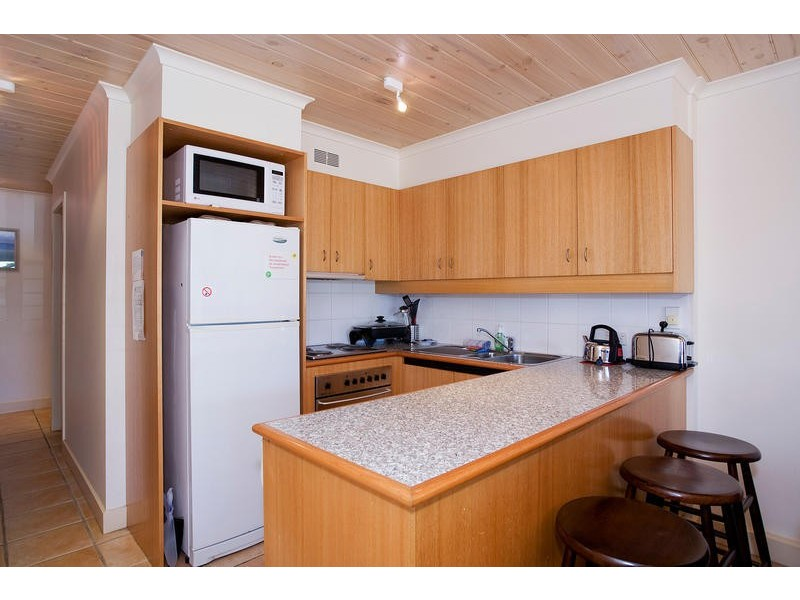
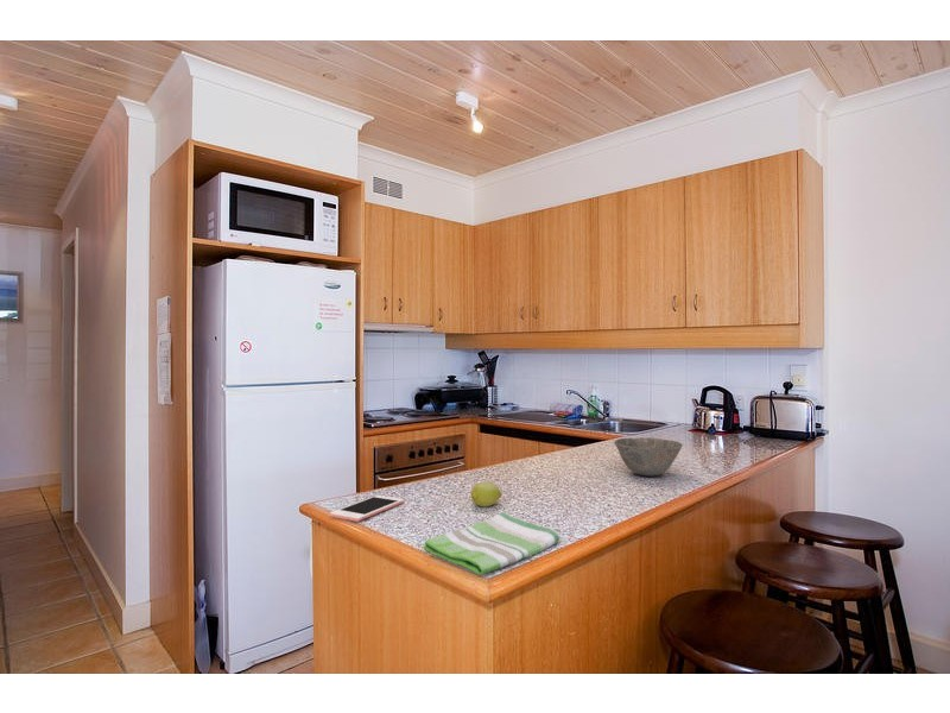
+ dish towel (493, 540)
+ bowl (647, 458)
+ fruit (486, 493)
+ cell phone (368, 507)
